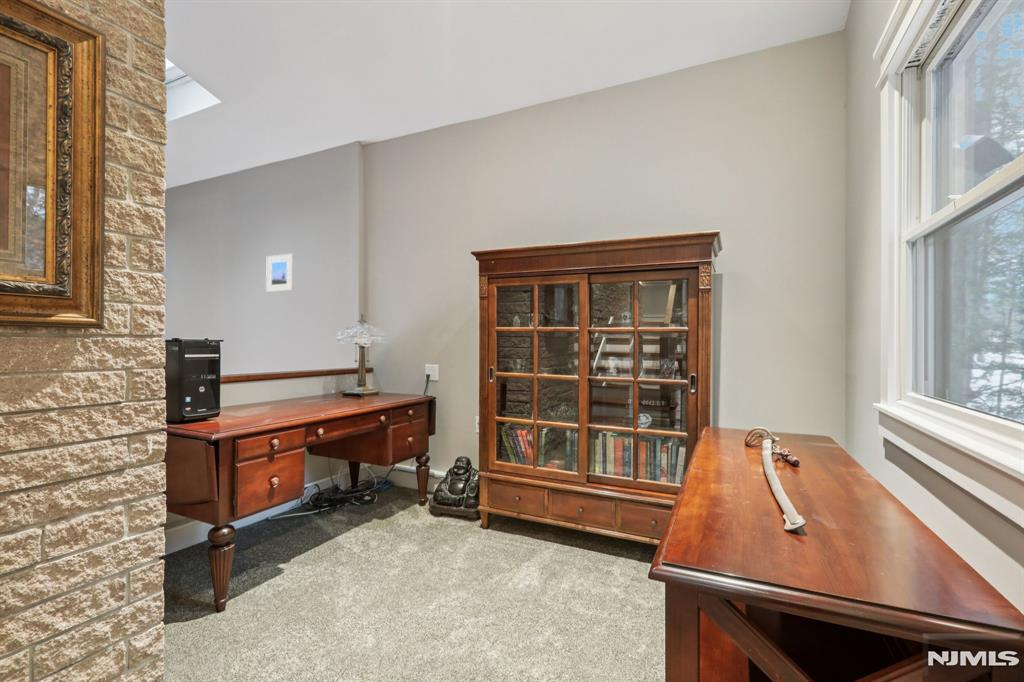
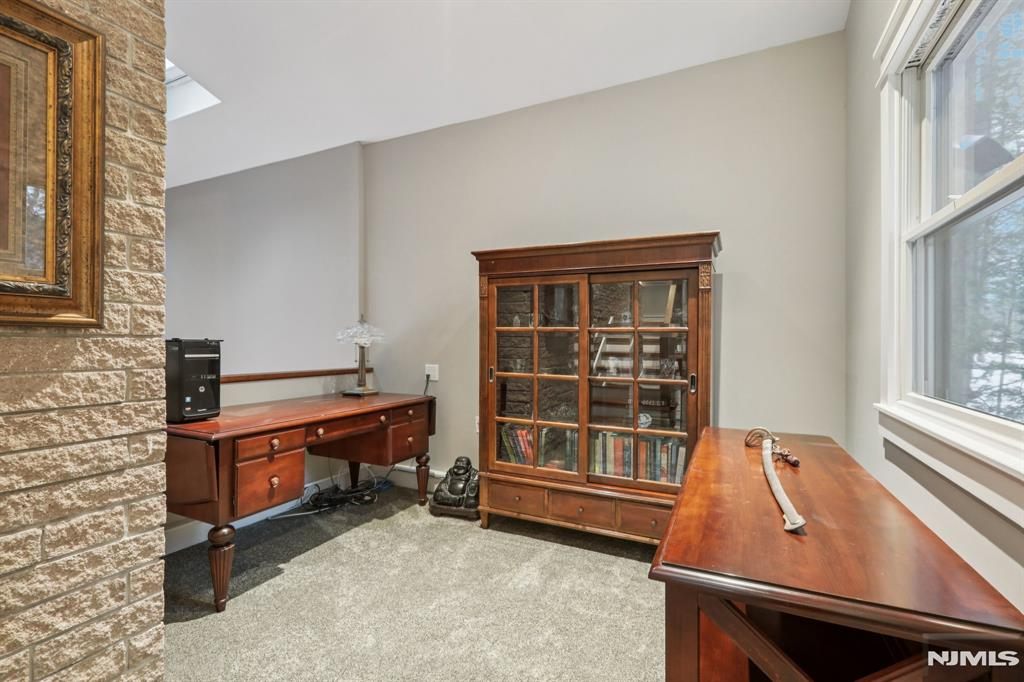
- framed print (279, 273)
